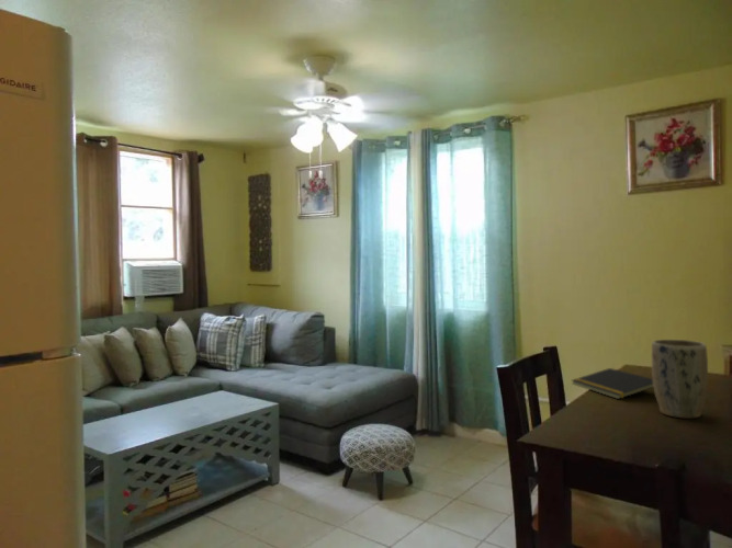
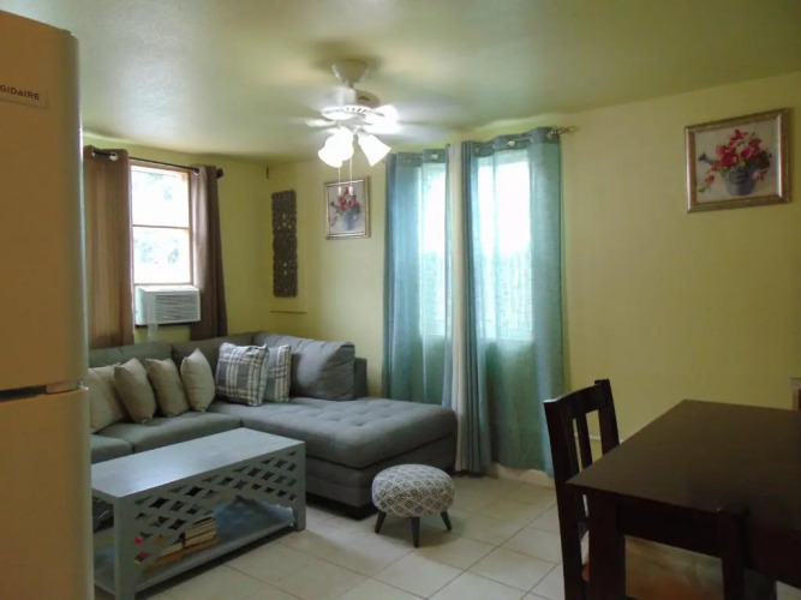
- notepad (613, 381)
- plant pot (678, 378)
